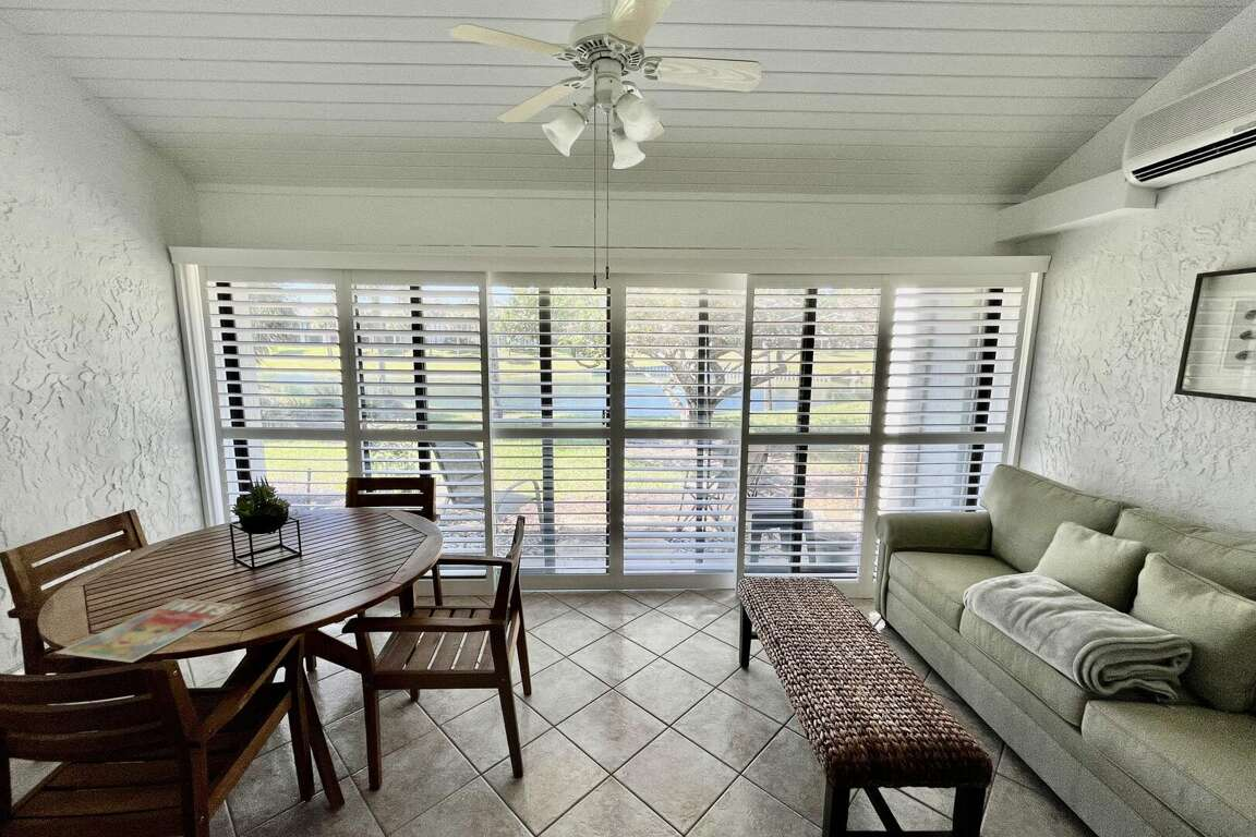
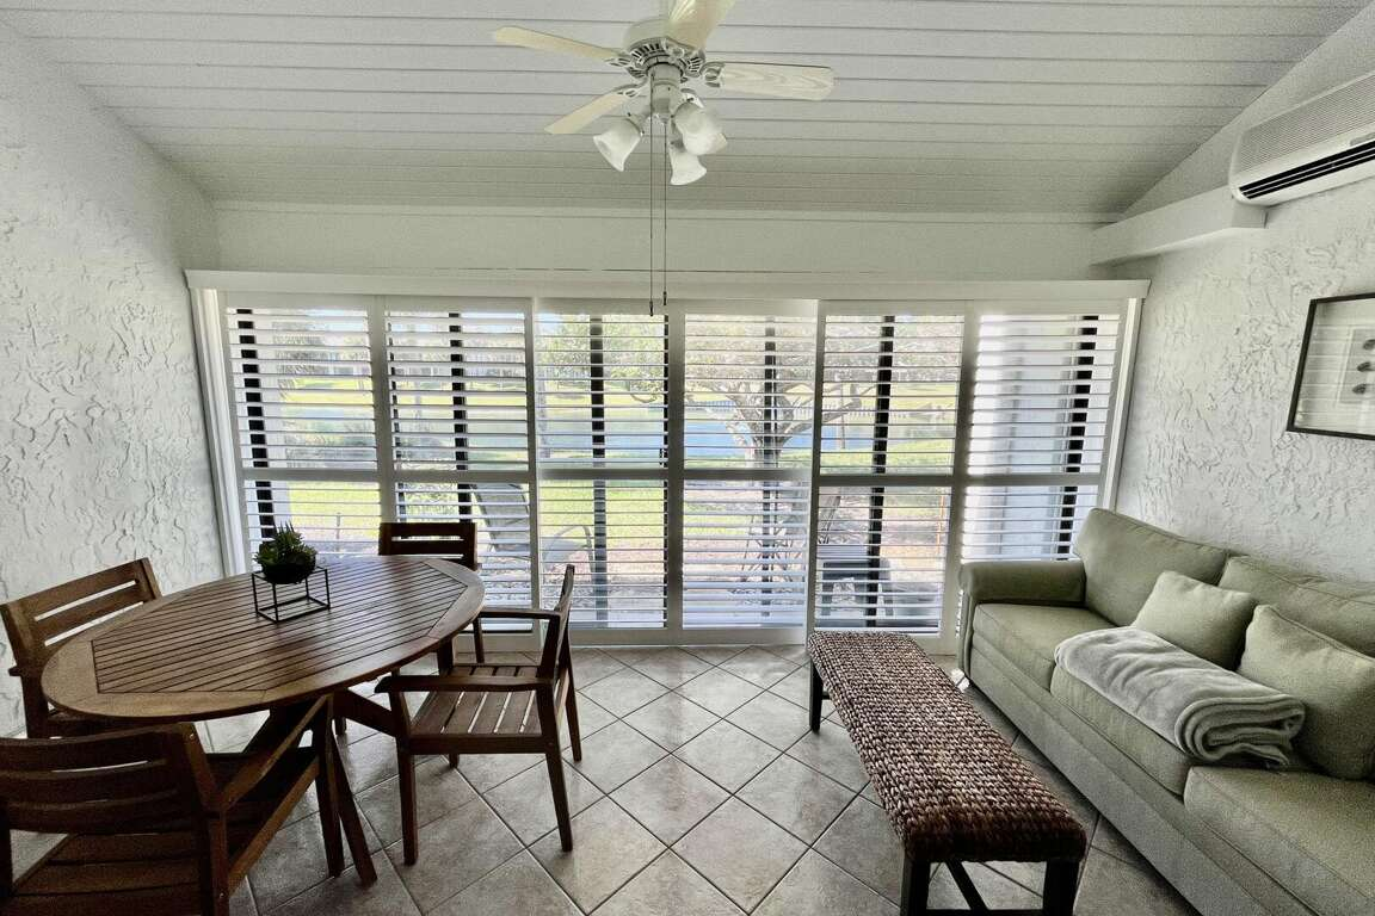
- magazine (157, 627)
